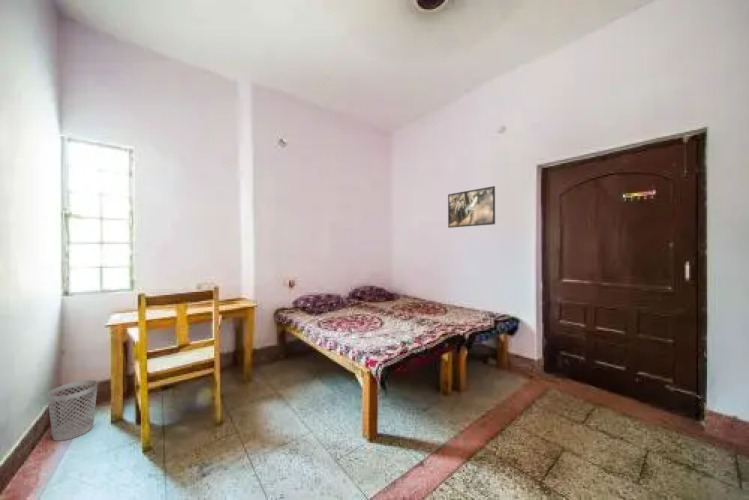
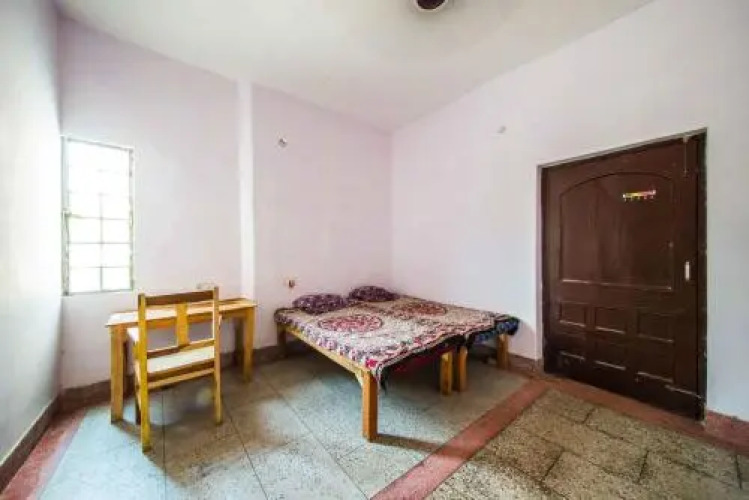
- wastebasket (73, 410)
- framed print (470, 208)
